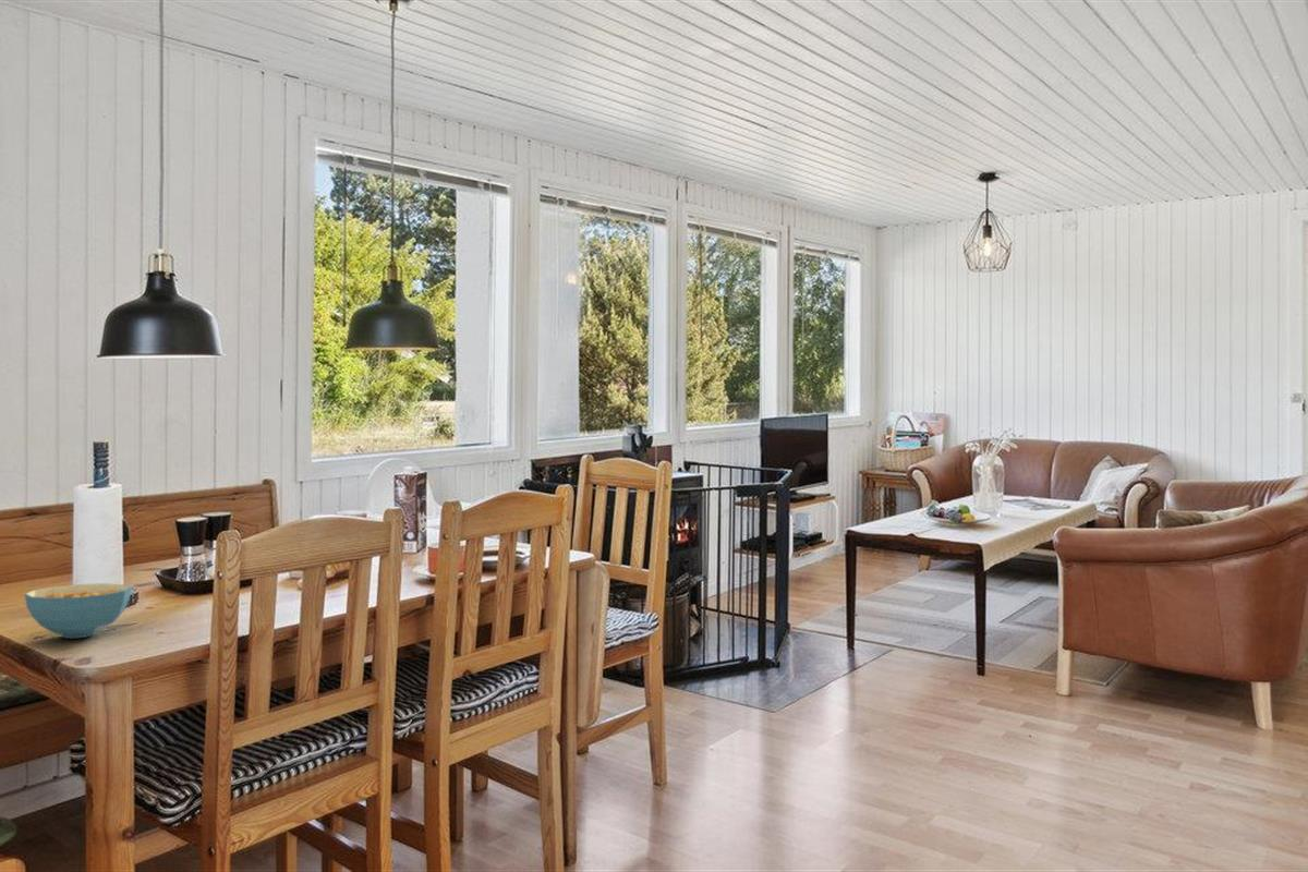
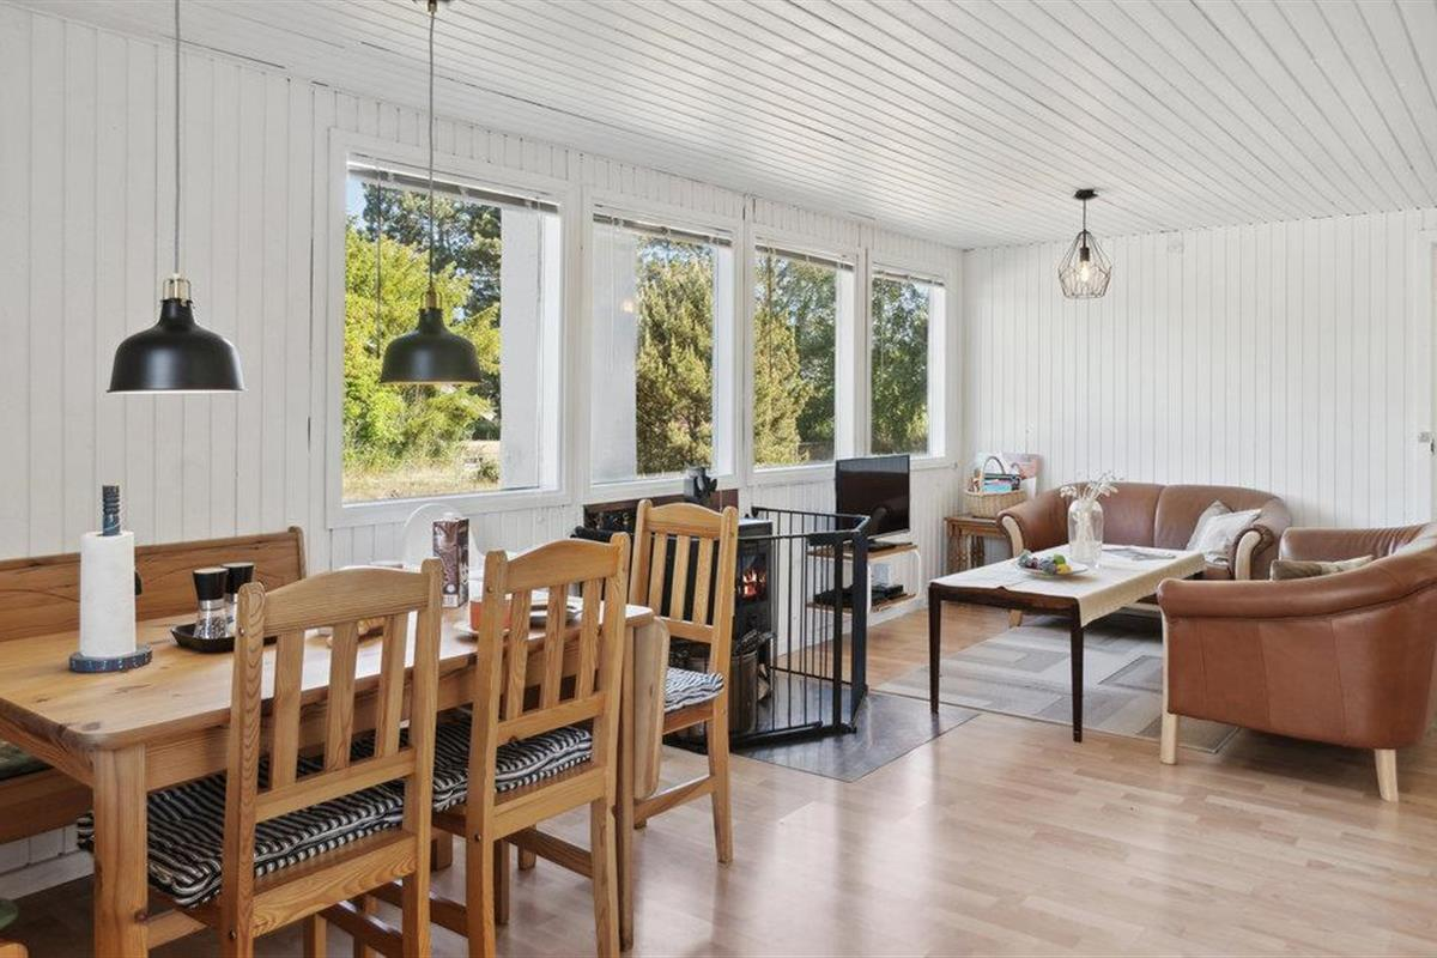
- cereal bowl (78, 613)
